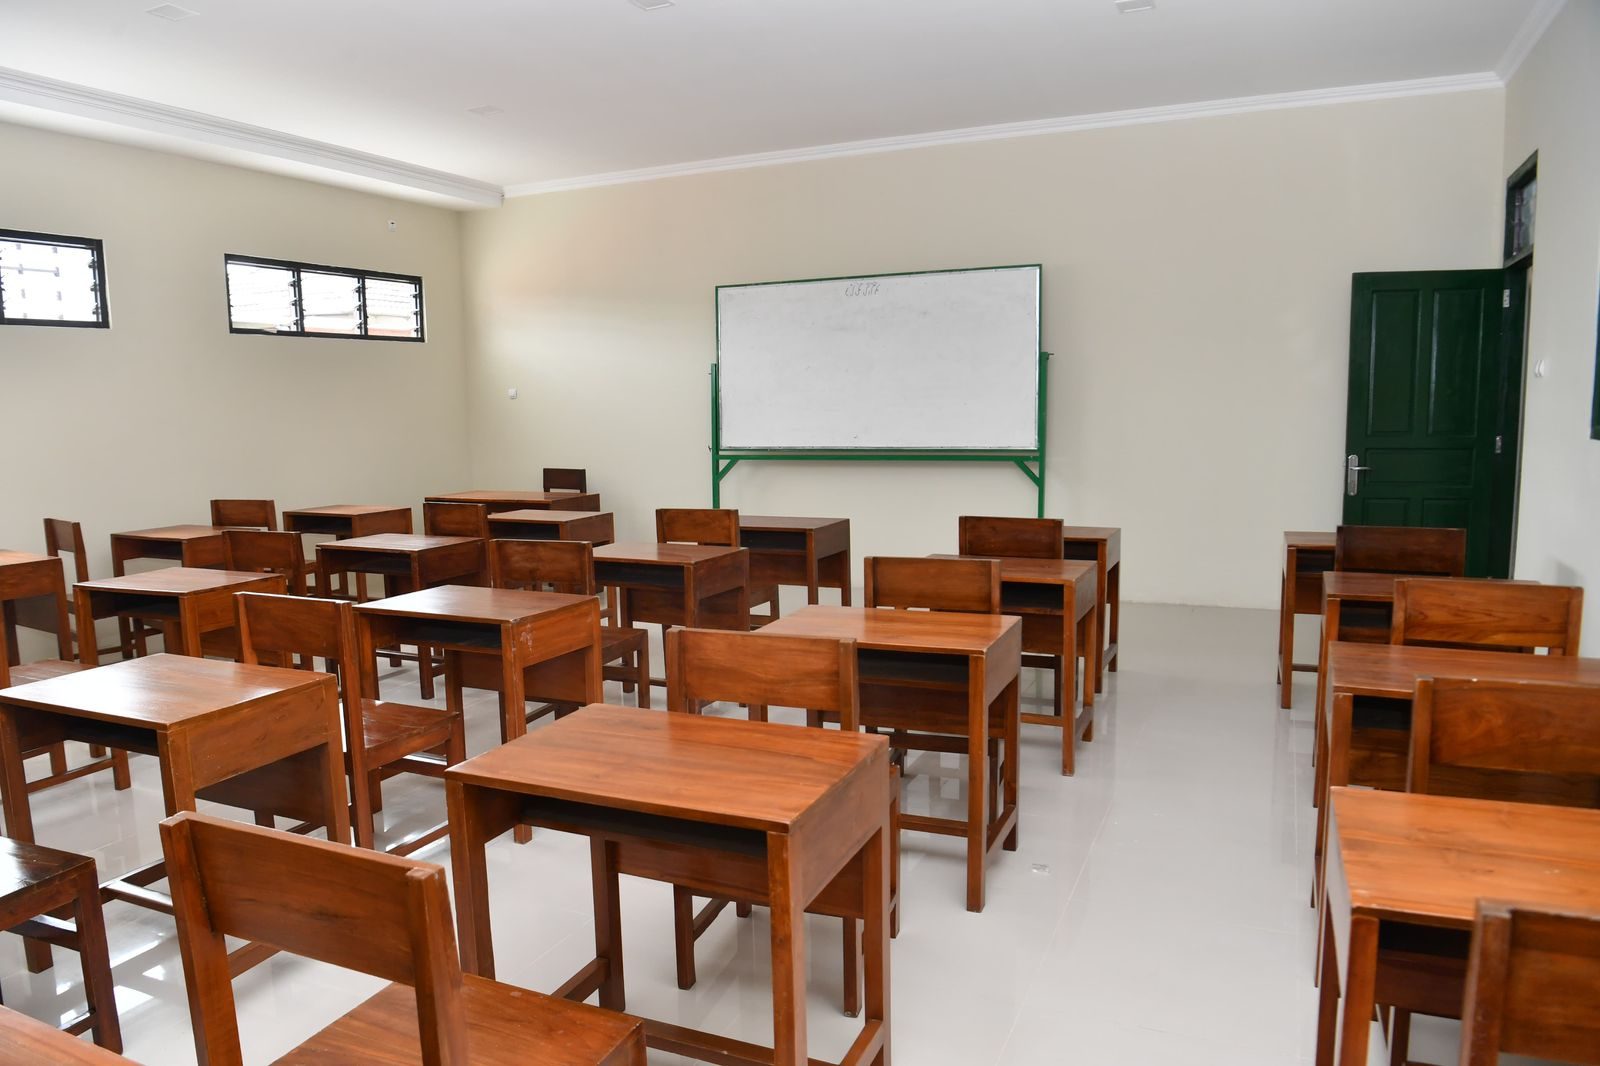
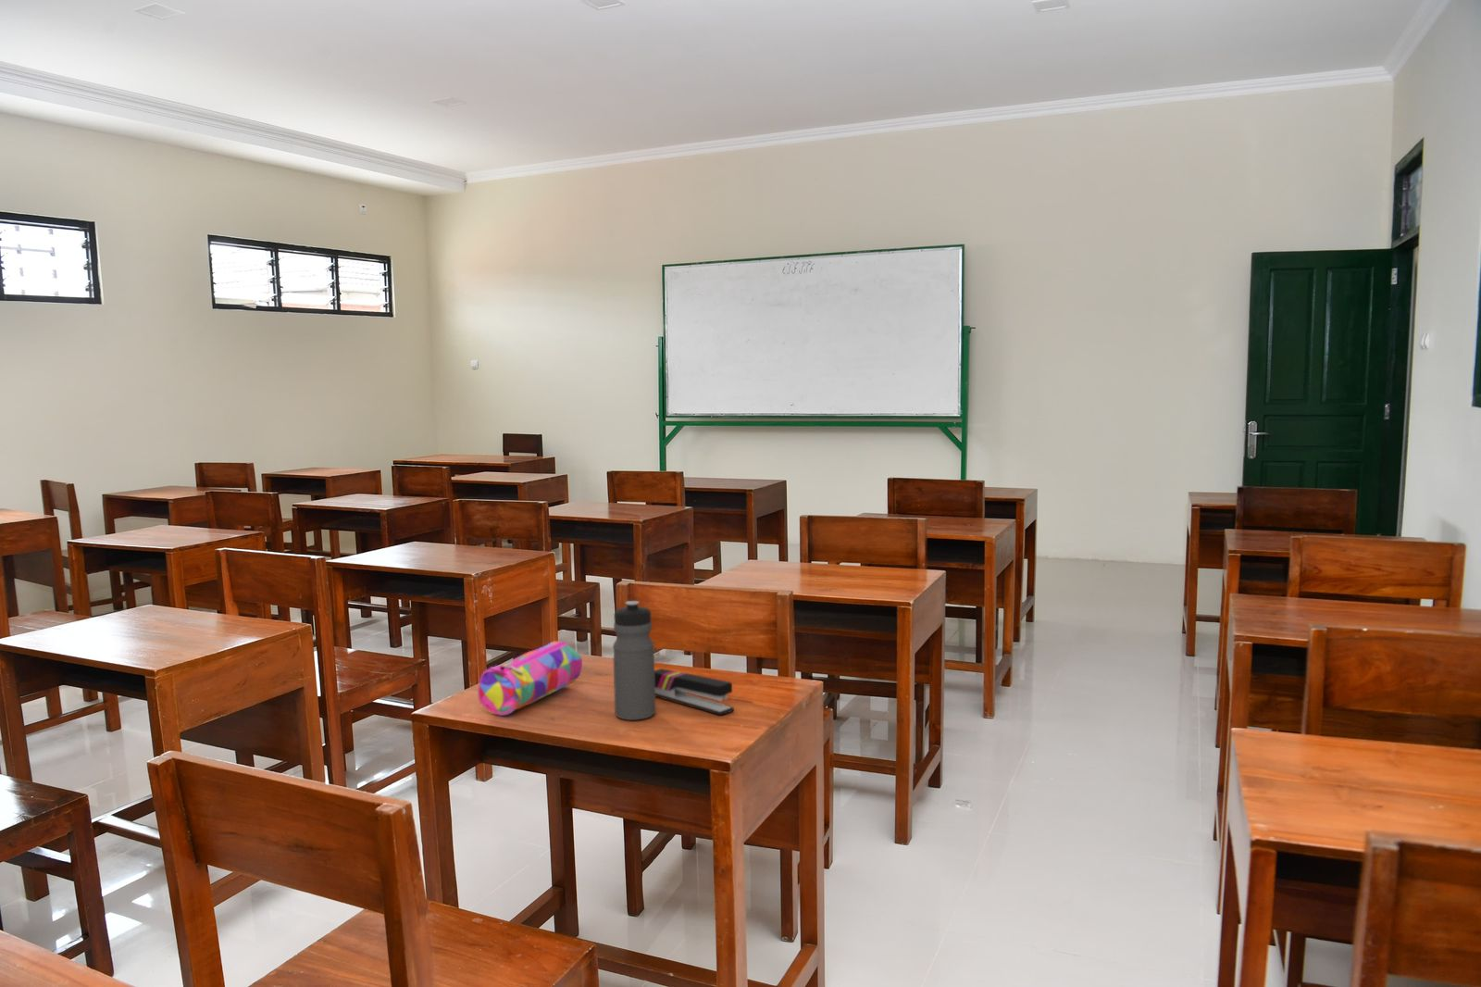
+ stapler (689, 688)
+ pencil case (532, 676)
+ water bottle (633, 658)
